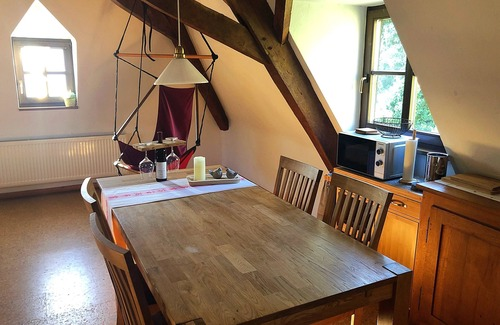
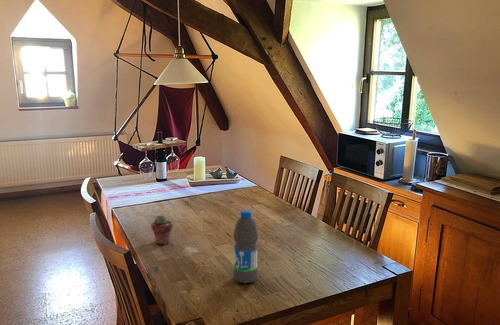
+ potted succulent (162, 228)
+ water bottle (245, 245)
